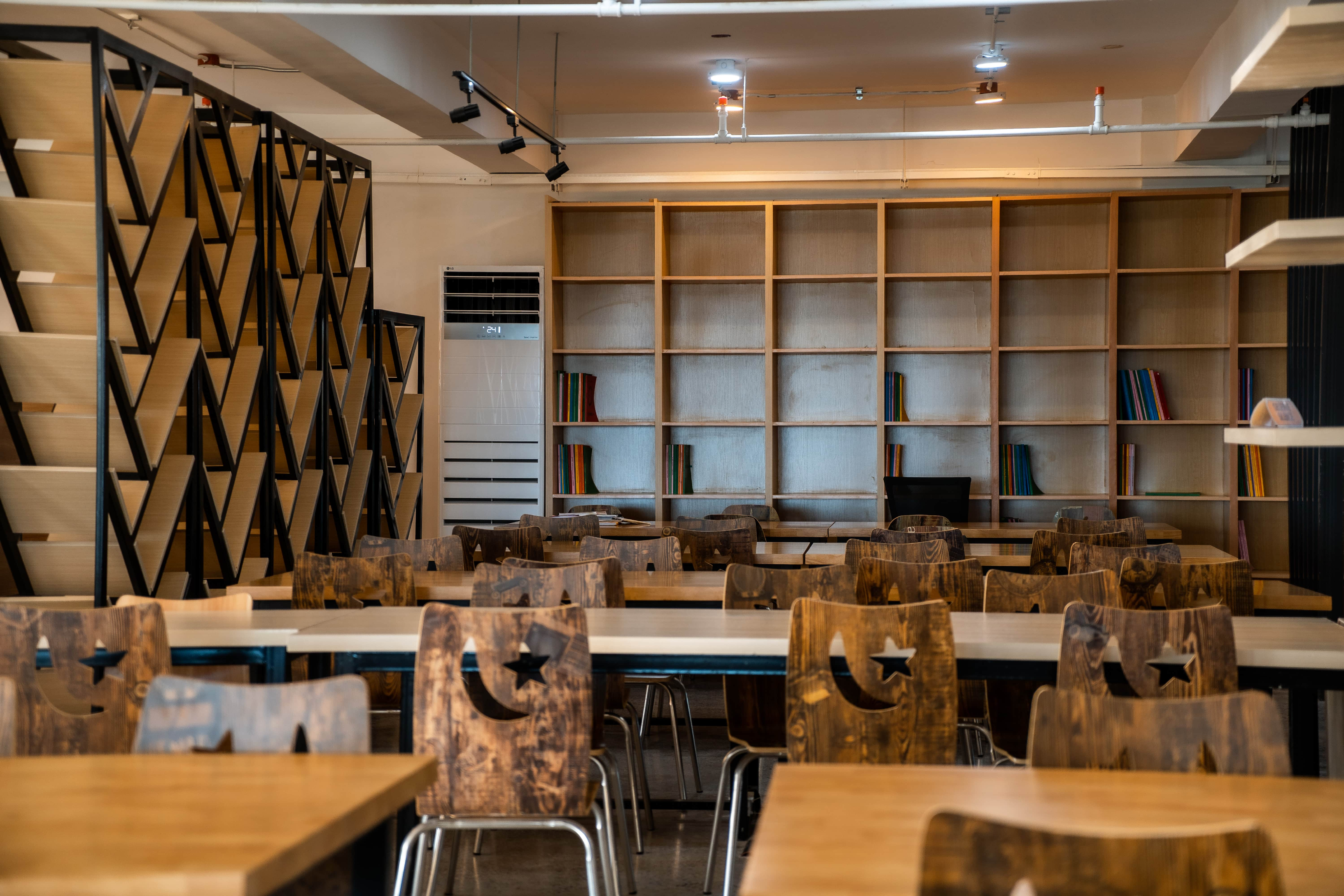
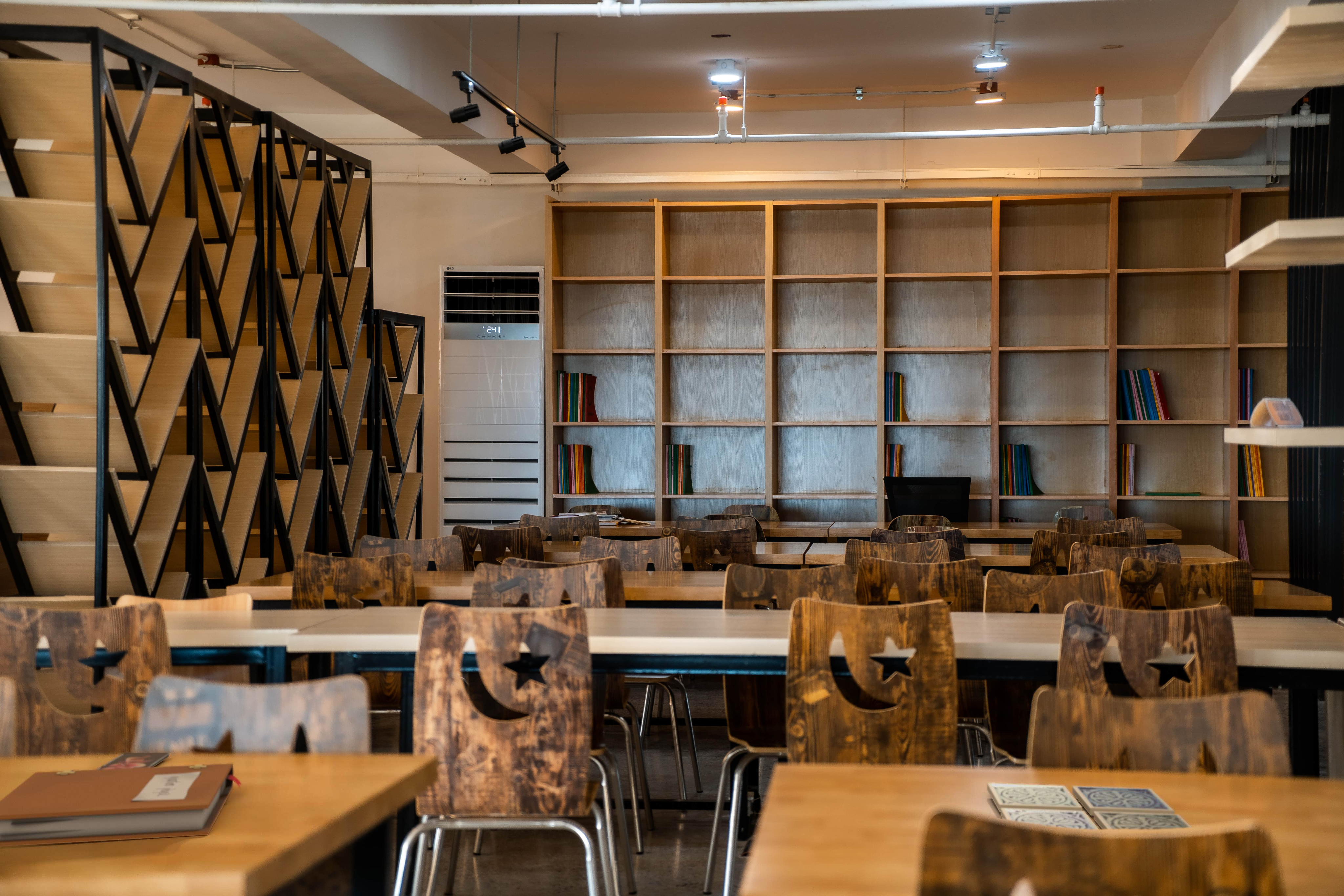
+ notebook (124, 800)
+ drink coaster (1088, 813)
+ smartphone (125, 768)
